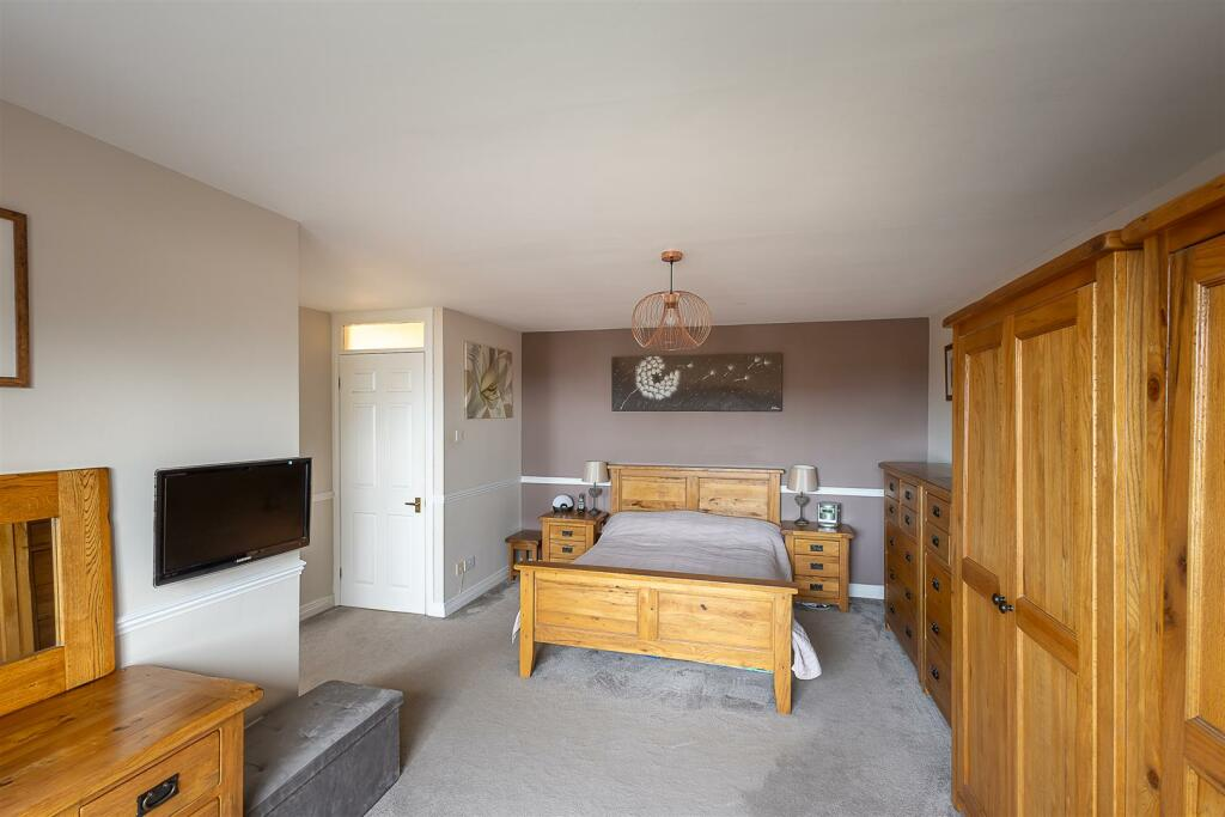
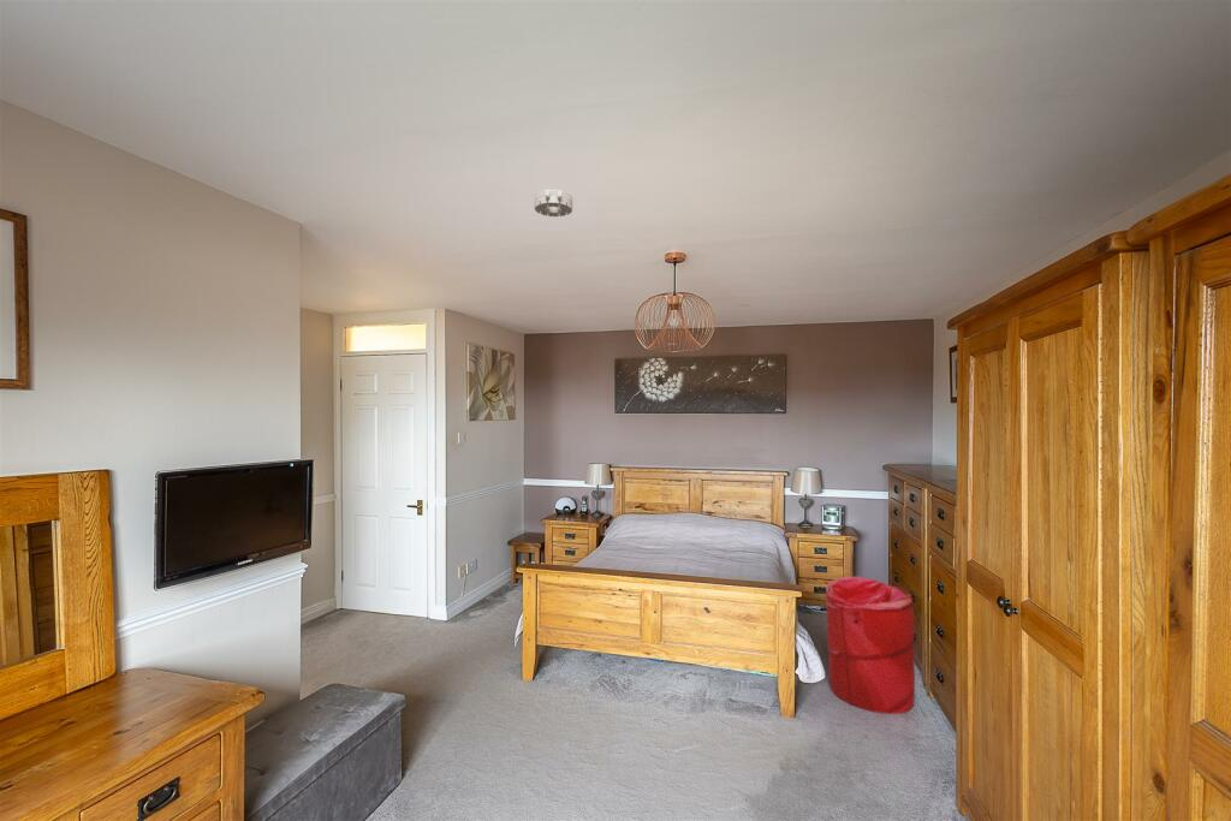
+ laundry hamper (868, 639)
+ smoke detector (553, 202)
